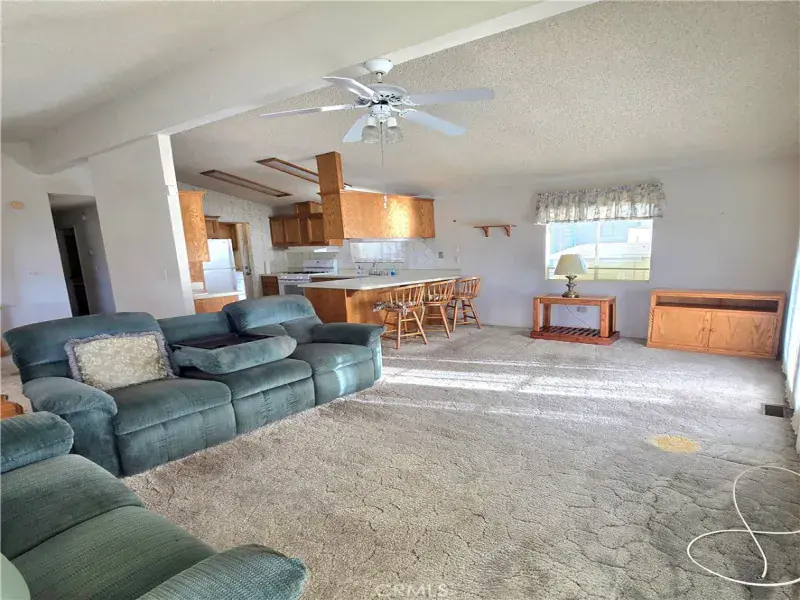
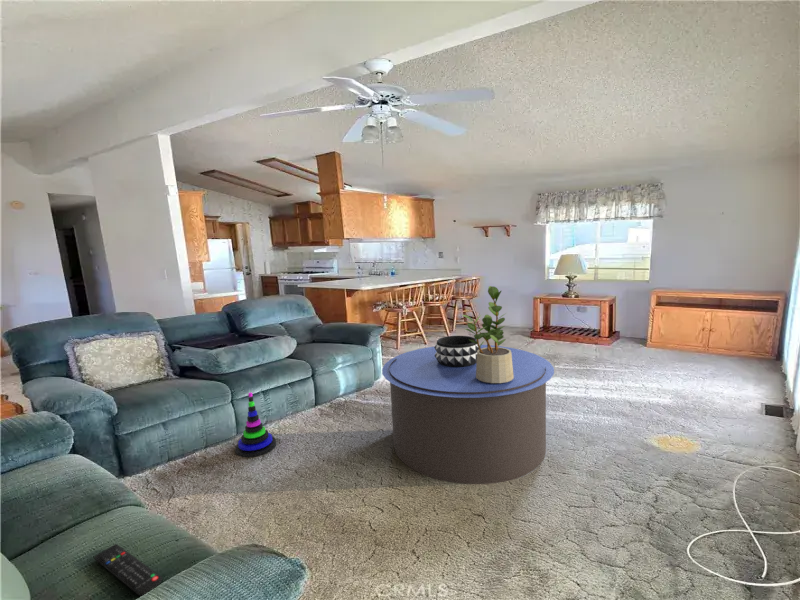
+ remote control (127, 569)
+ potted plant (488, 333)
+ decorative bowl (457, 350)
+ stacking toy (253, 420)
+ coffee table (466, 403)
